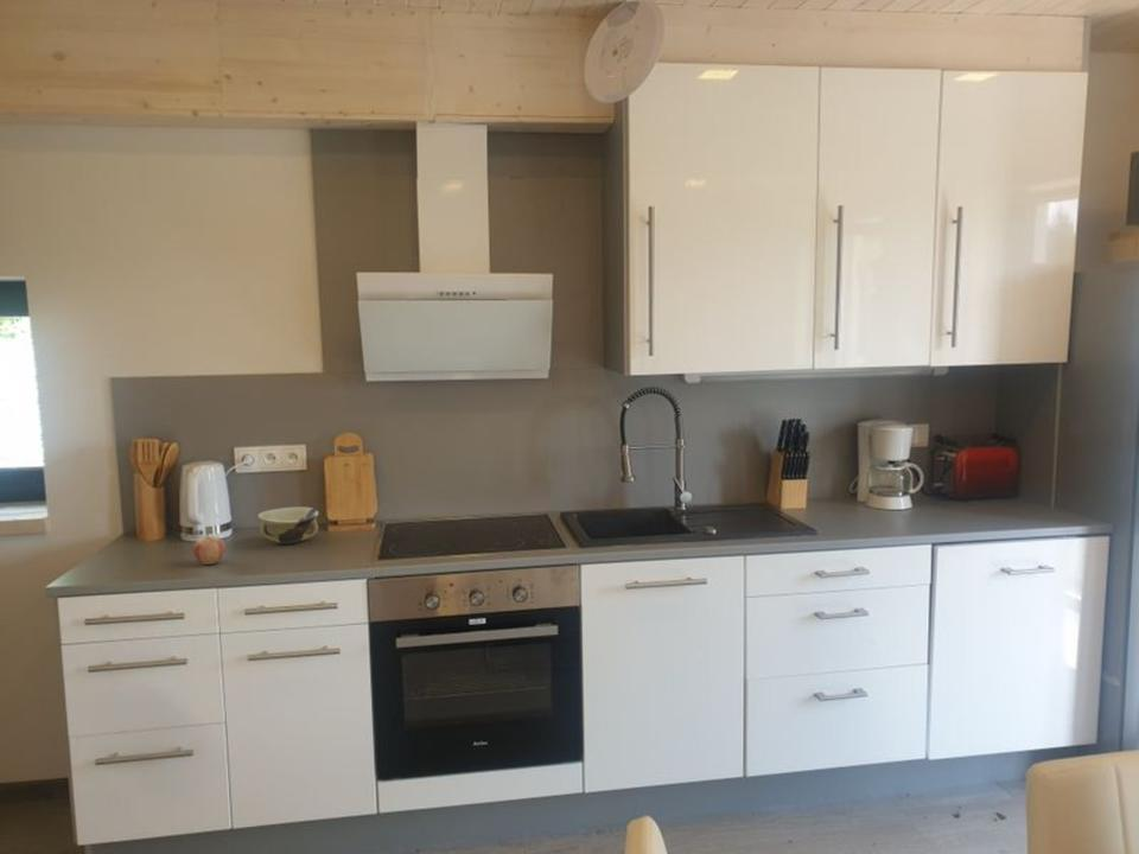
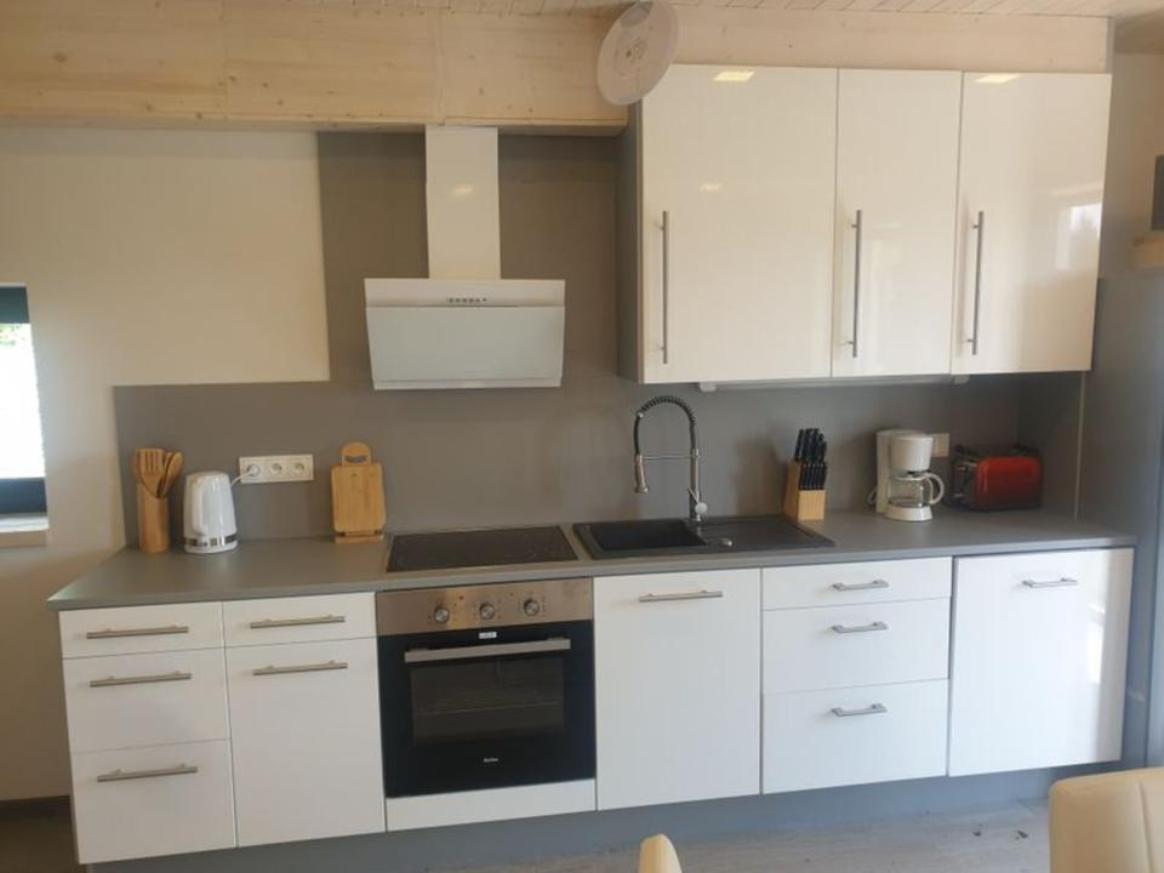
- bowl (288, 527)
- fruit (209, 549)
